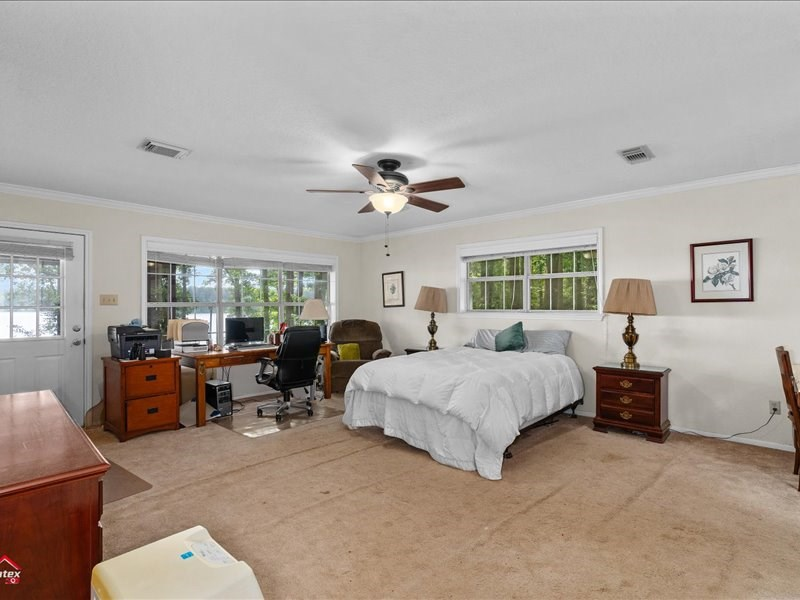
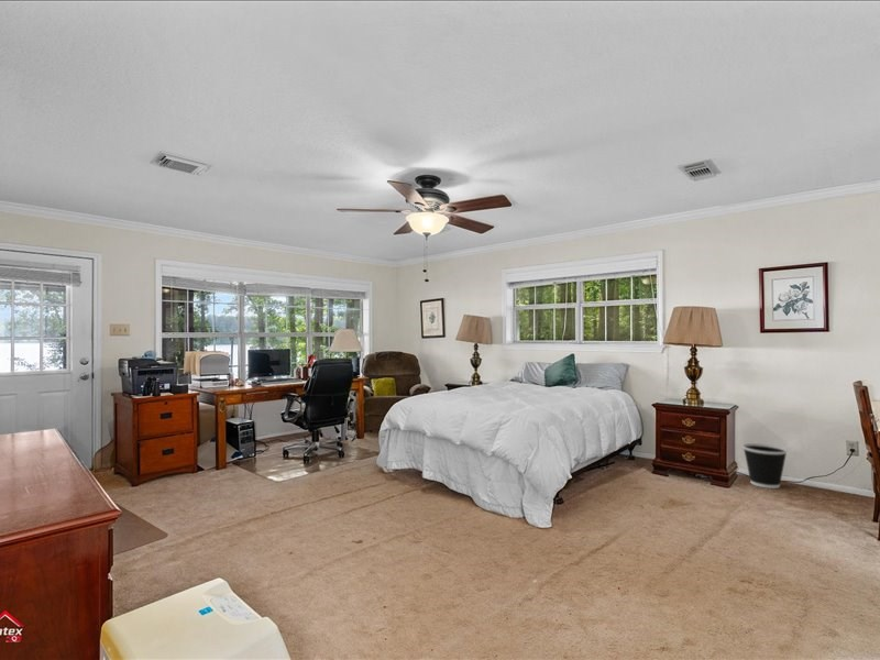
+ wastebasket (765, 465)
